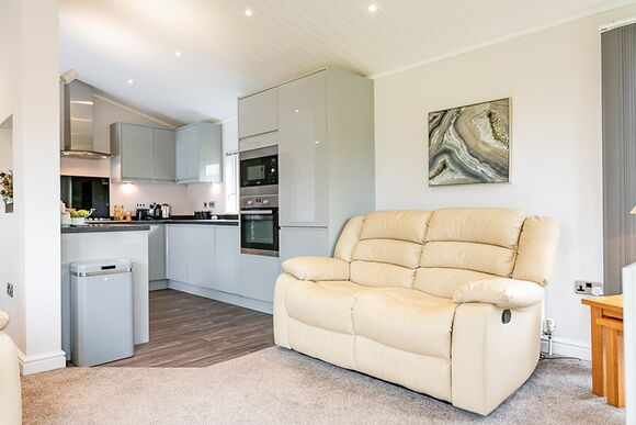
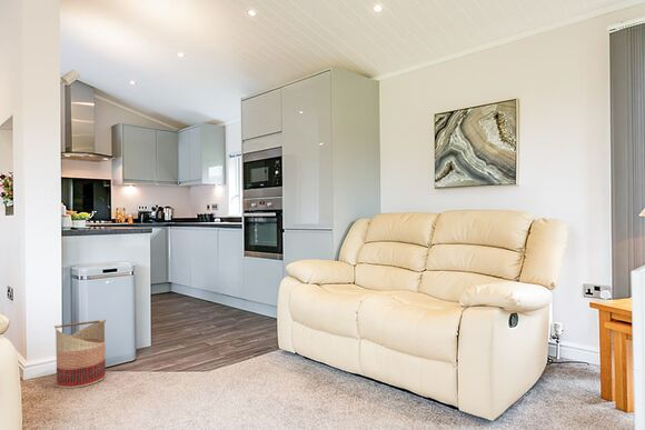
+ basket (81, 351)
